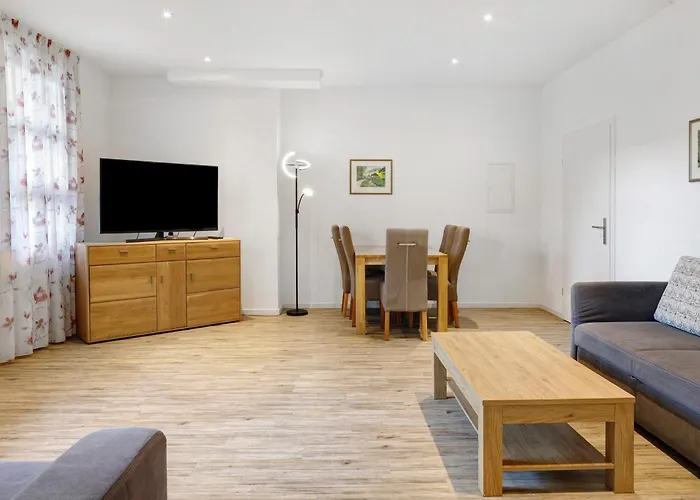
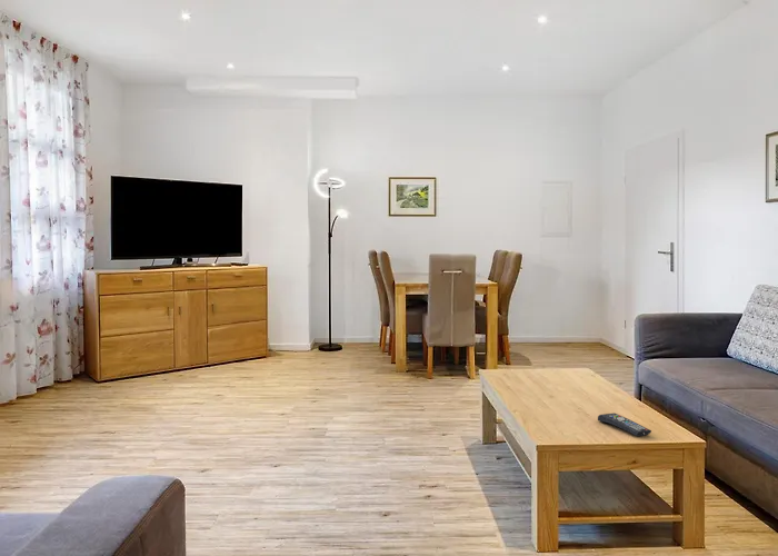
+ remote control (622, 424)
